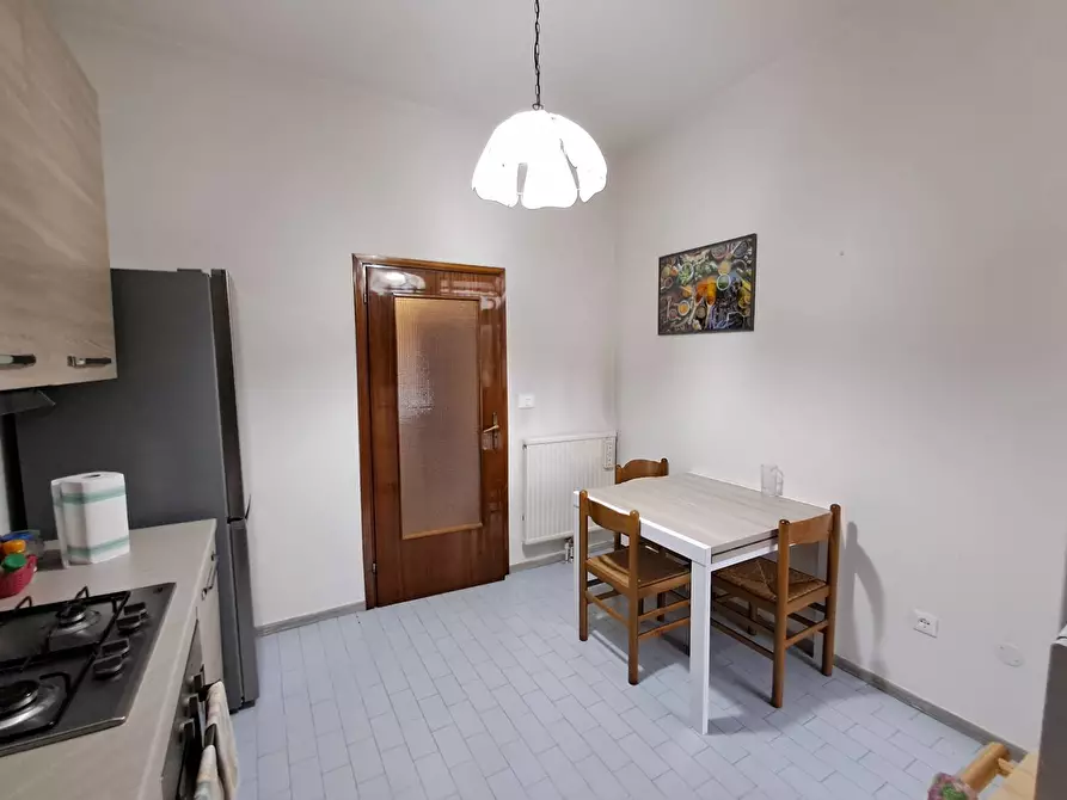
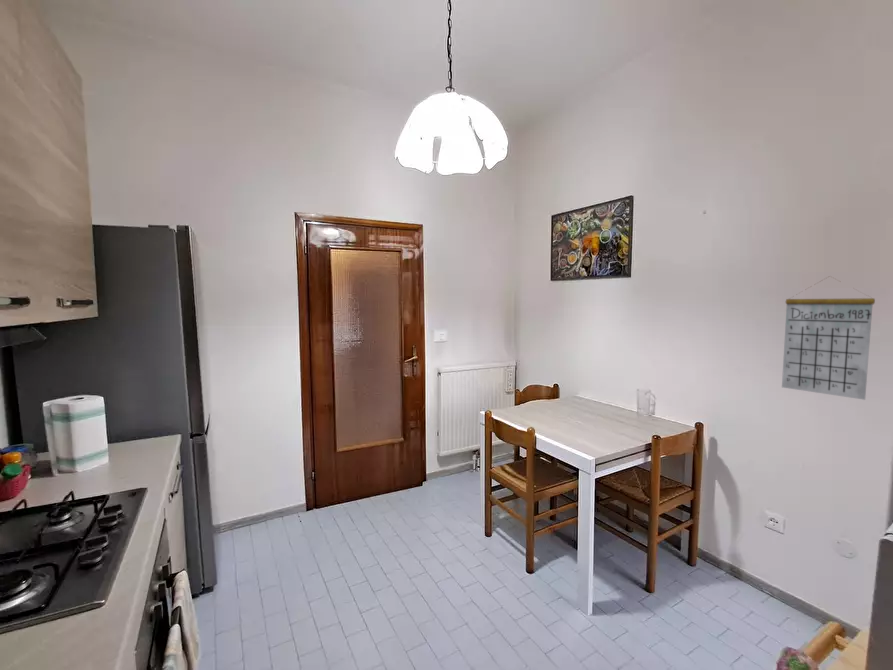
+ calendar (824, 335)
